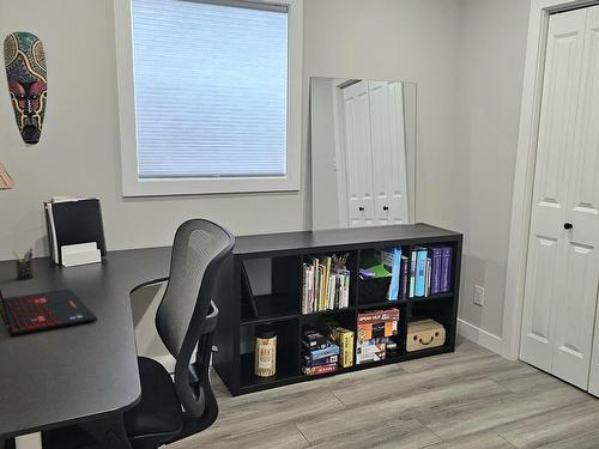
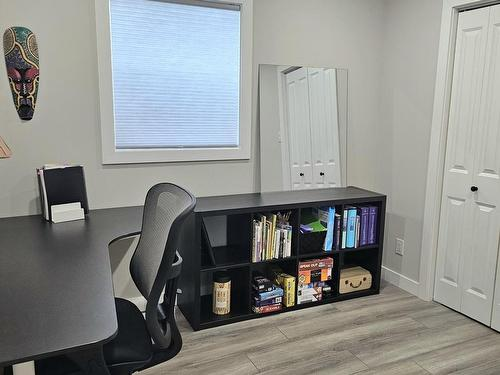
- pen holder (25, 262)
- laptop (36, 293)
